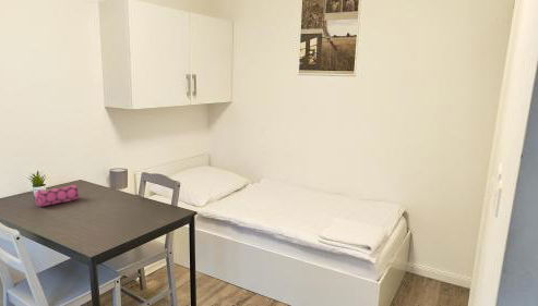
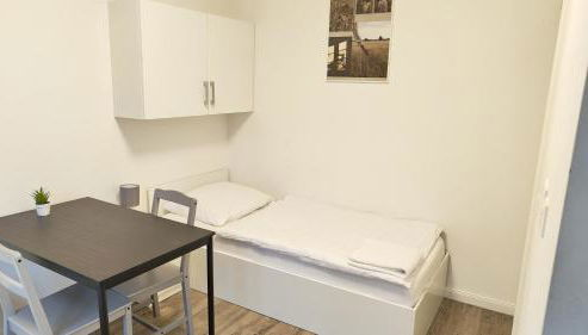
- pencil case (57, 194)
